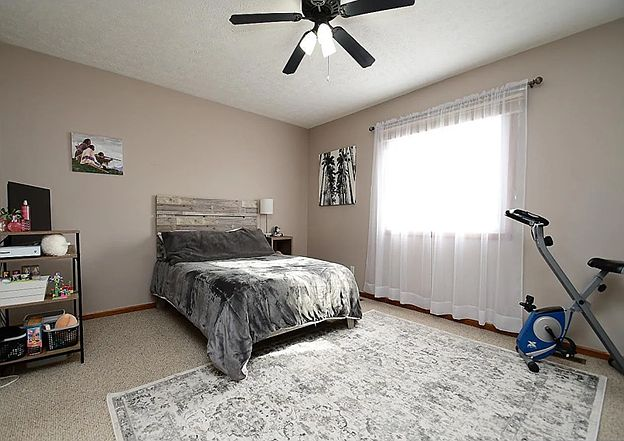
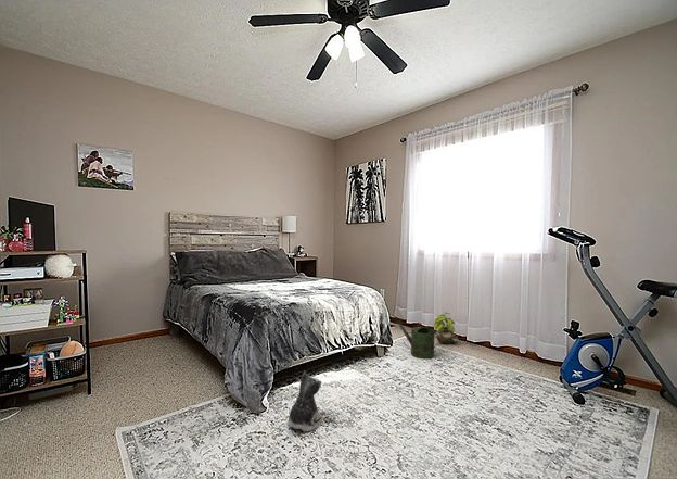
+ plush toy (303, 399)
+ watering can (417, 338)
+ potted plant (446, 328)
